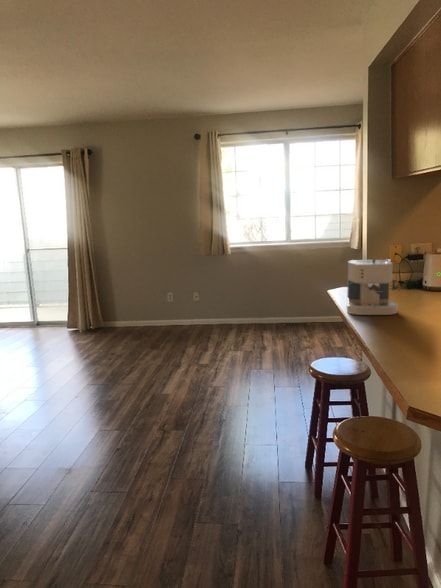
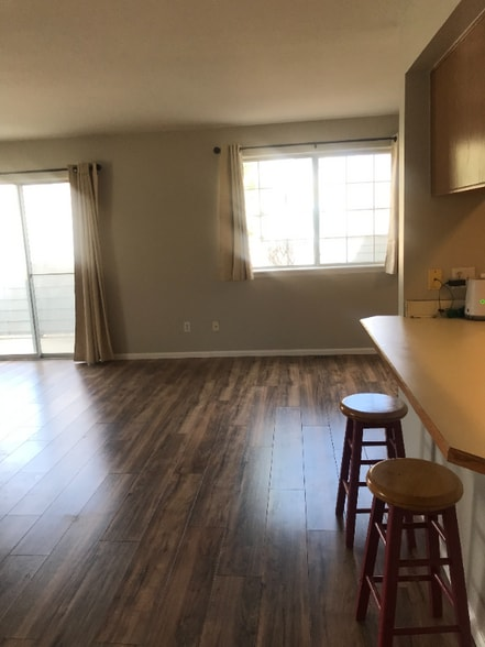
- coffee maker (371, 285)
